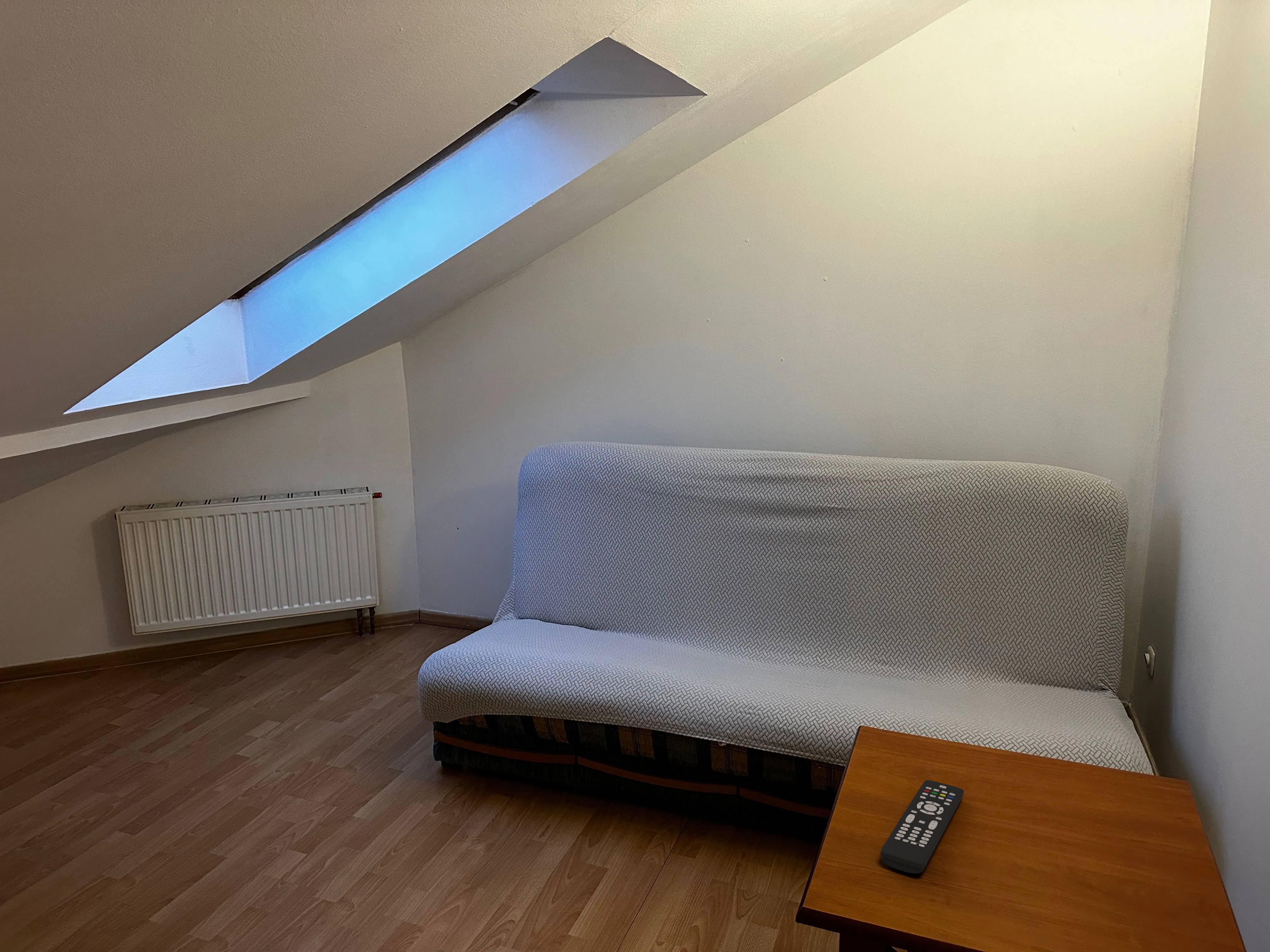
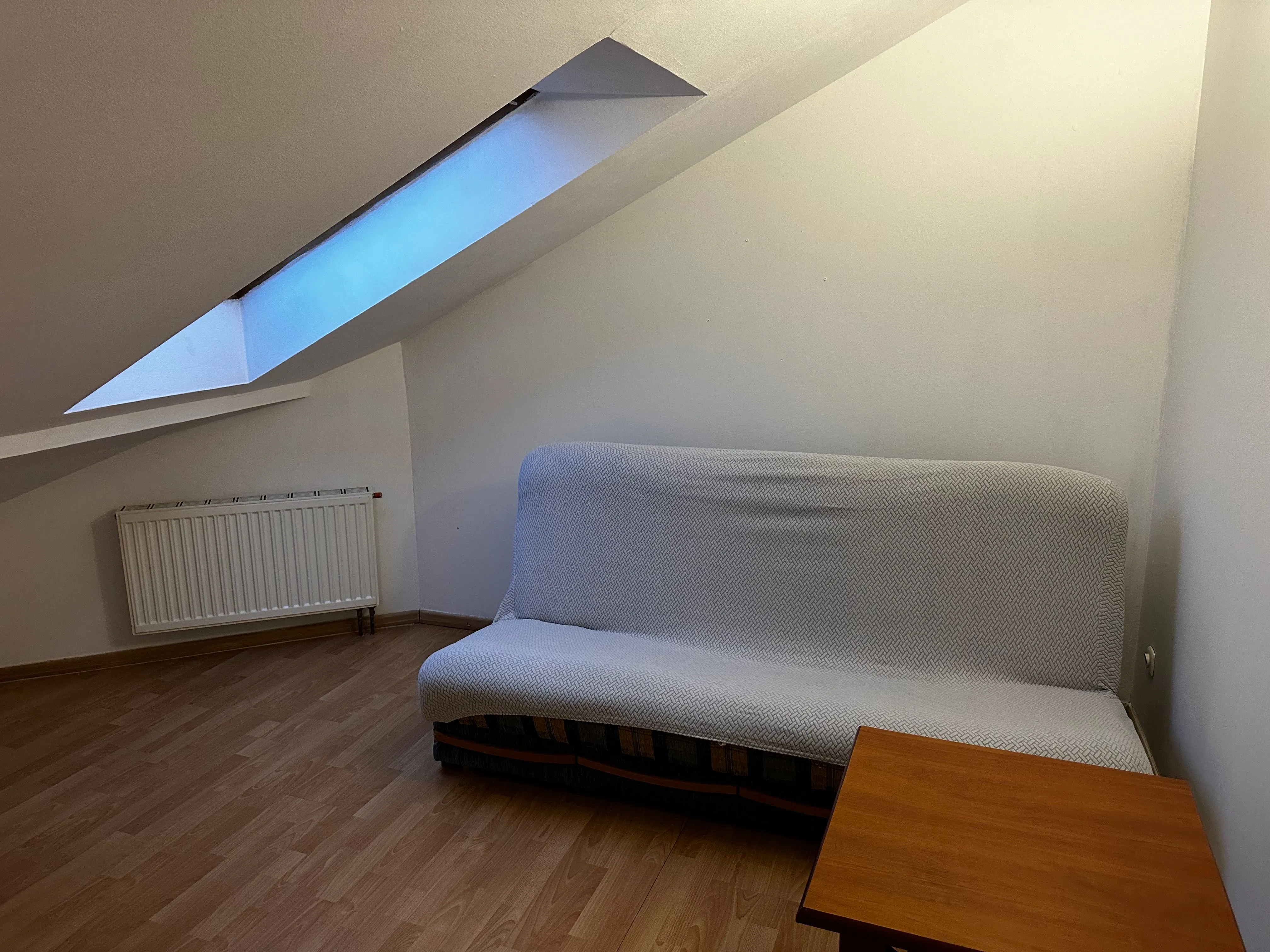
- remote control (924, 824)
